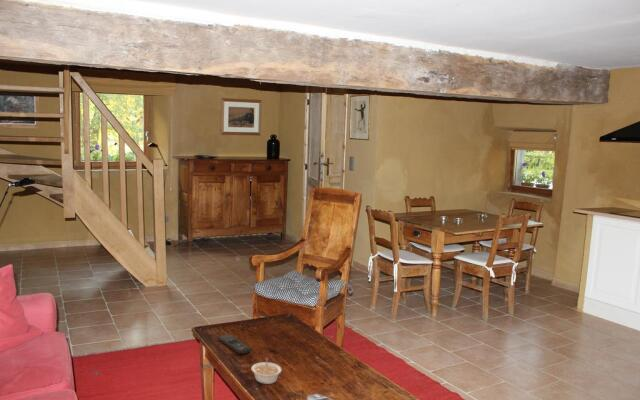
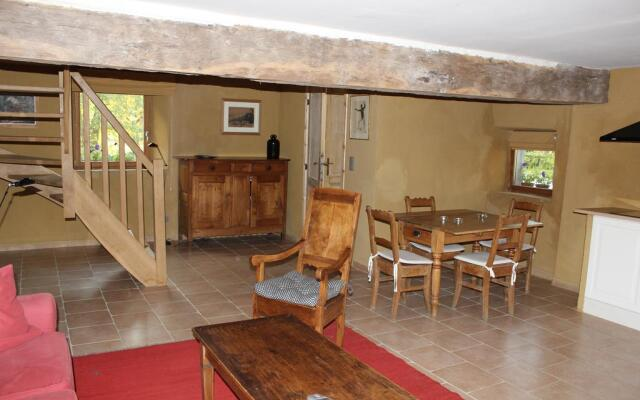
- remote control (234, 343)
- legume (265, 372)
